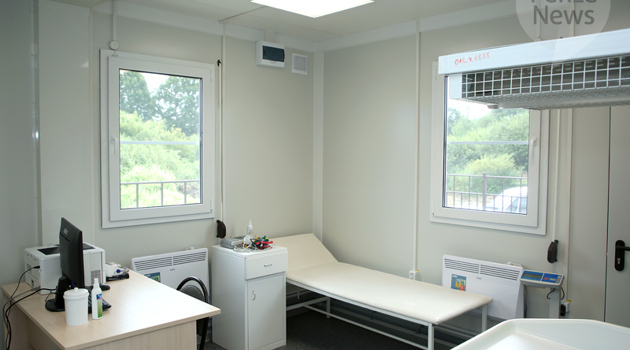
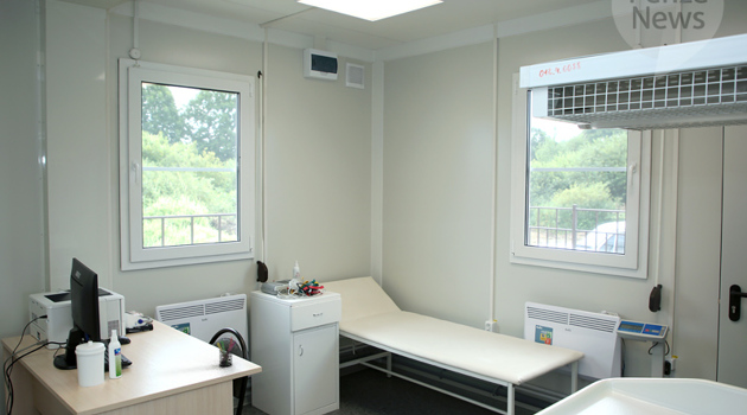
+ pen holder (225, 351)
